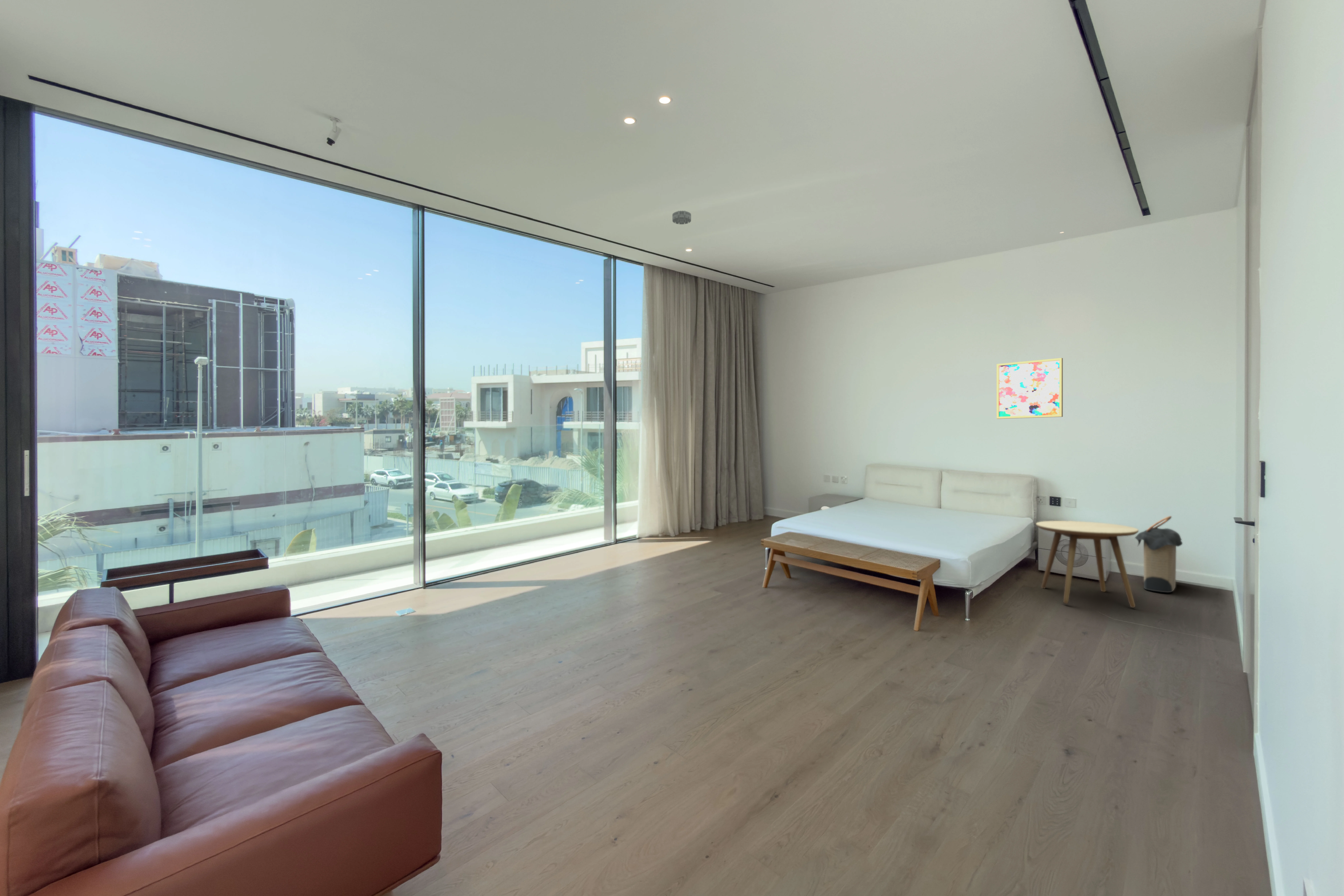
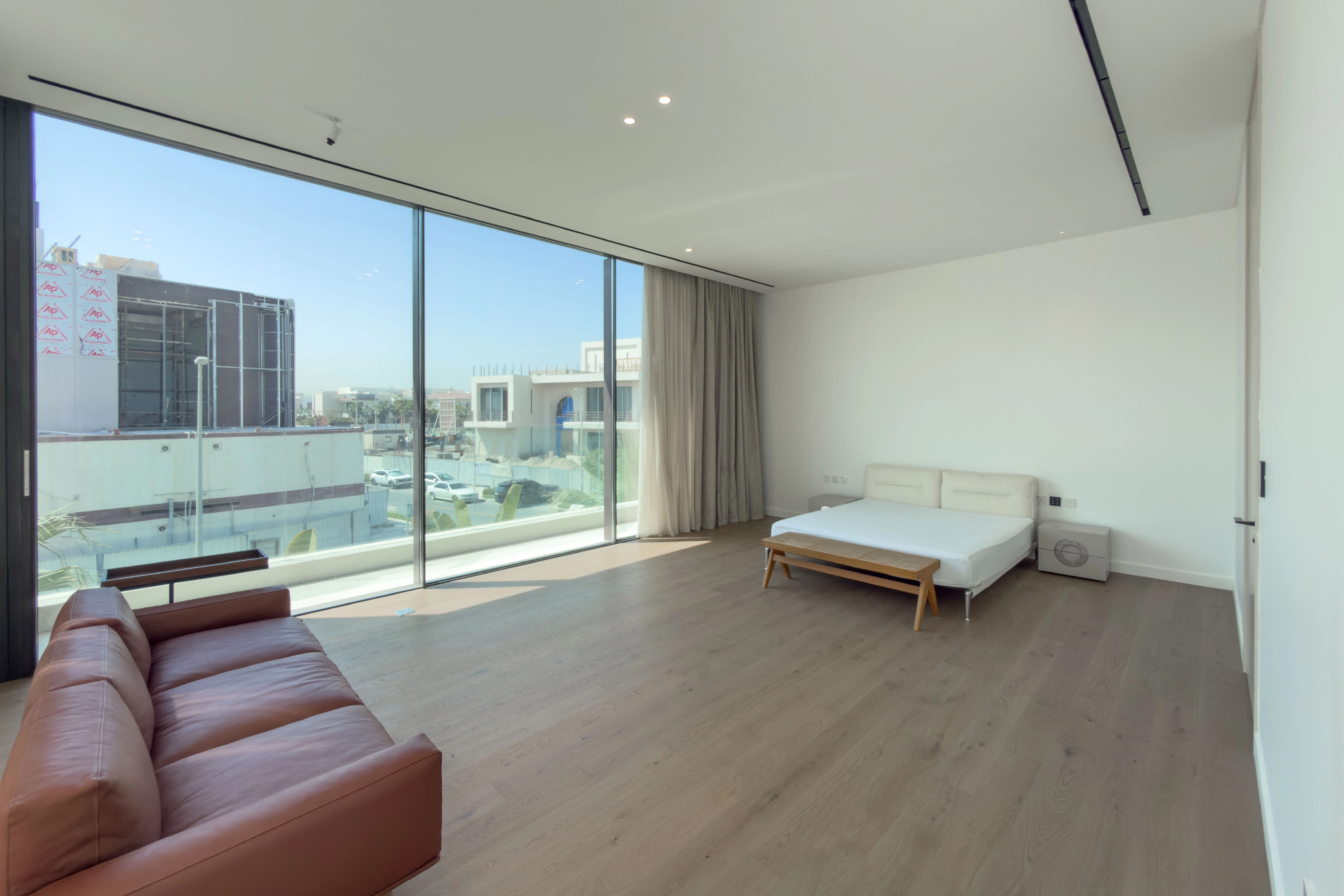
- side table (1074, 559)
- laundry hamper (1158, 550)
- wall art (1028, 389)
- smoke detector (682, 217)
